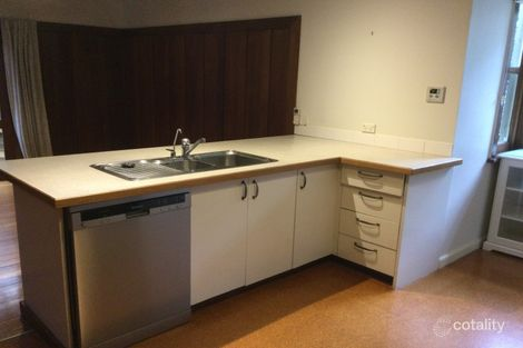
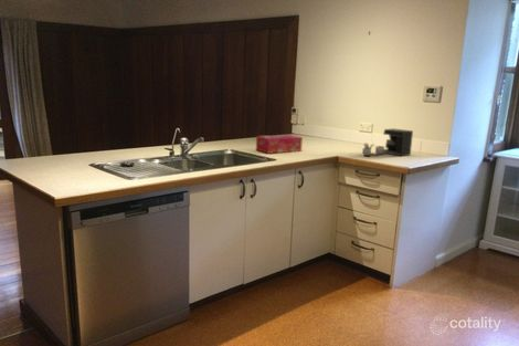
+ tissue box (278, 144)
+ coffee maker (386, 143)
